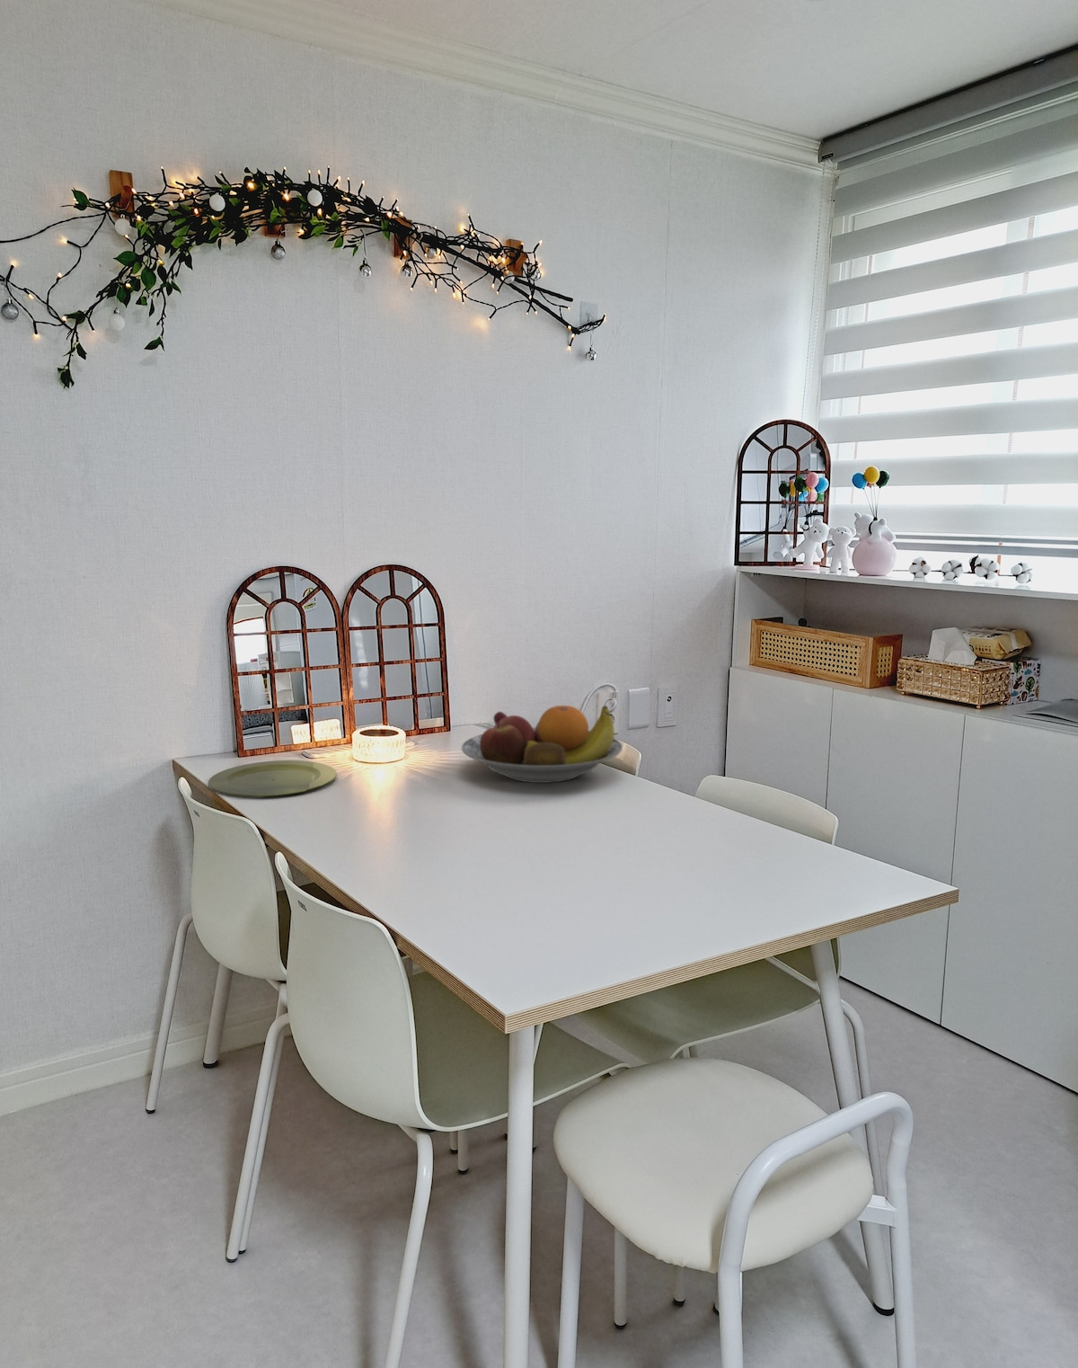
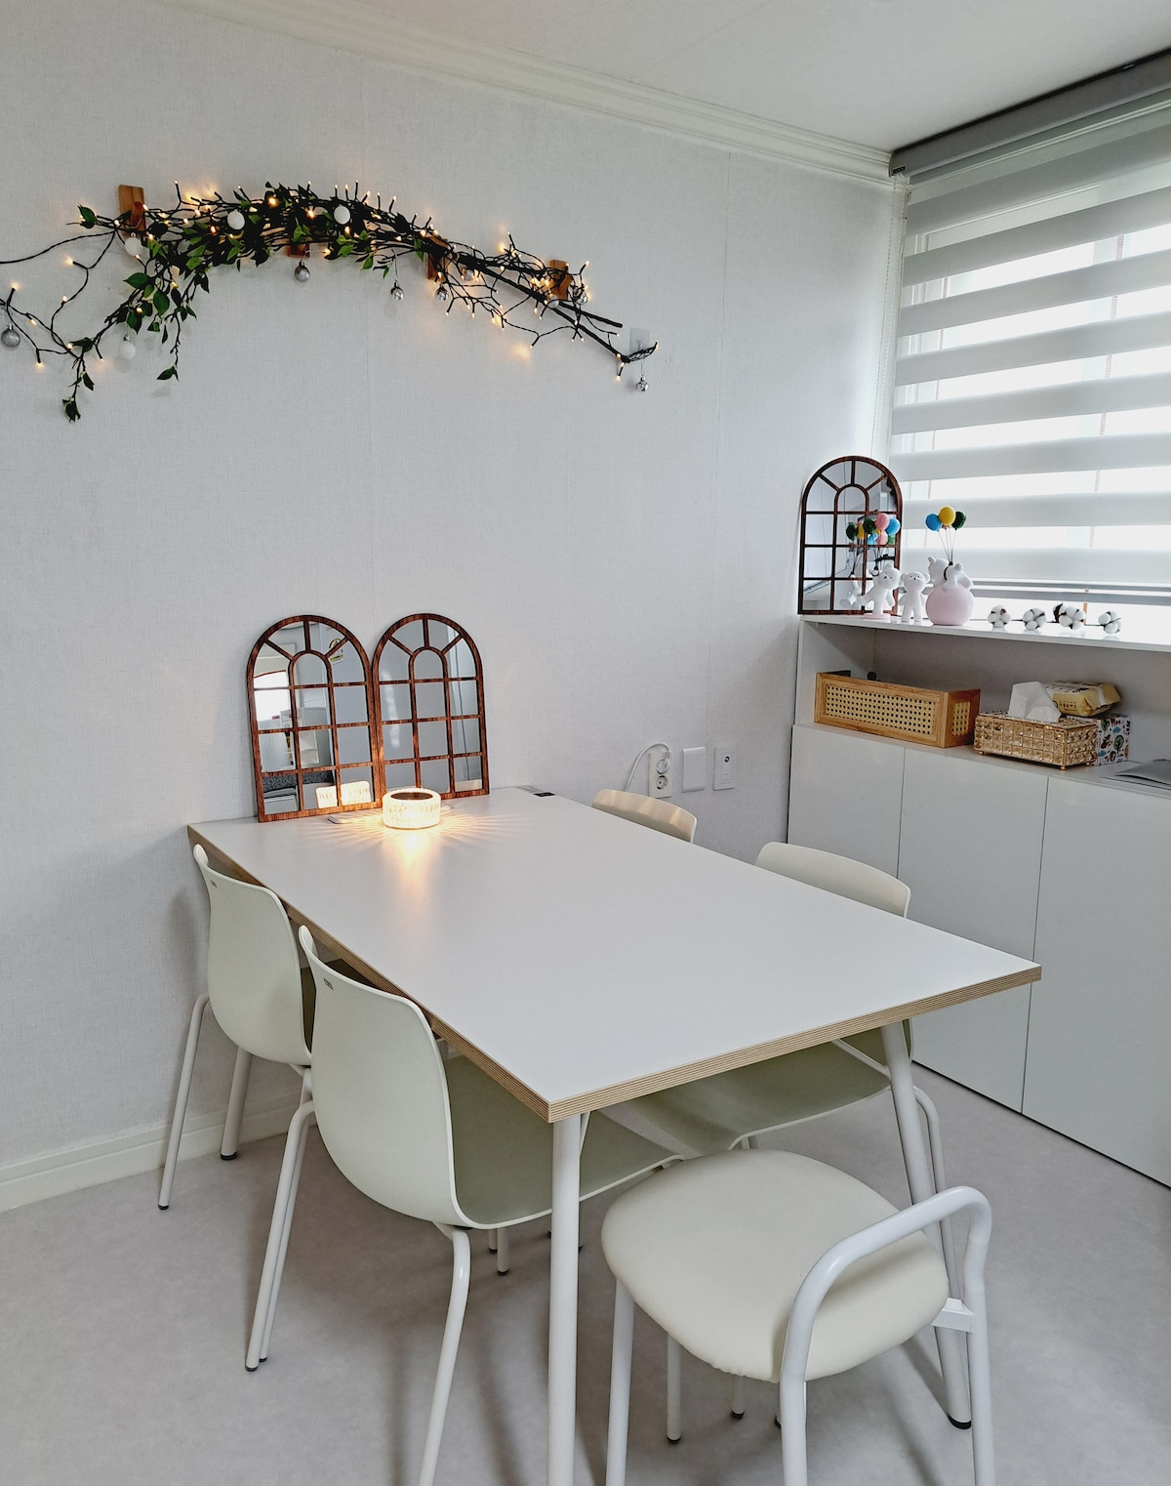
- fruit bowl (542, 738)
- plate (273, 777)
